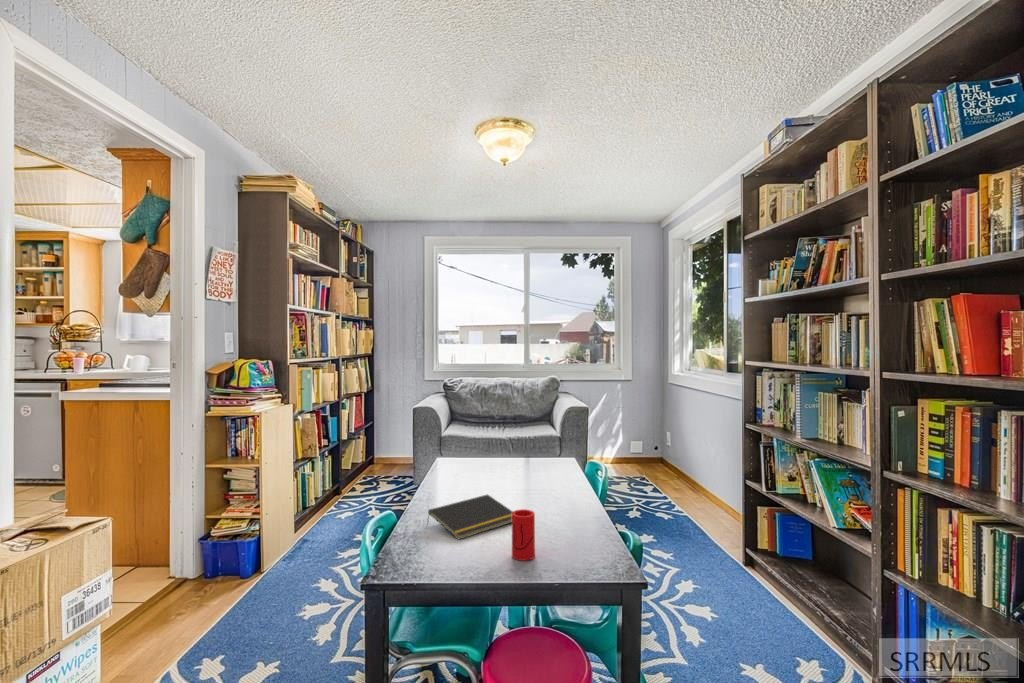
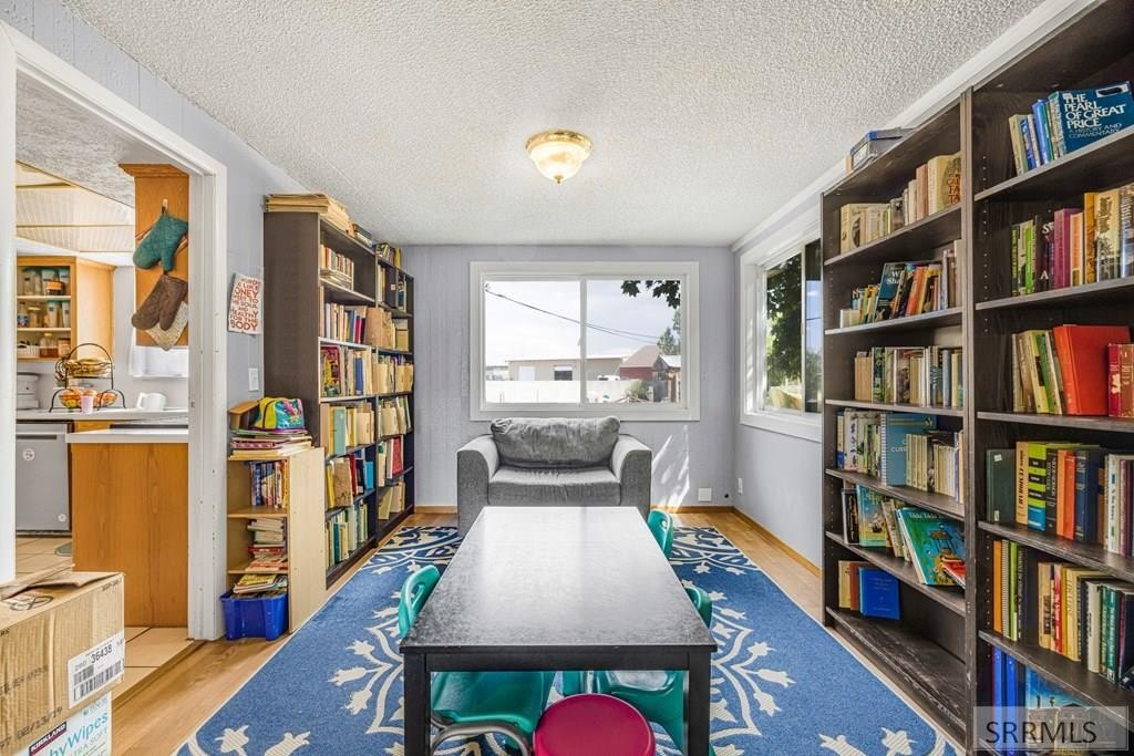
- notepad (474, 515)
- cup (523, 534)
